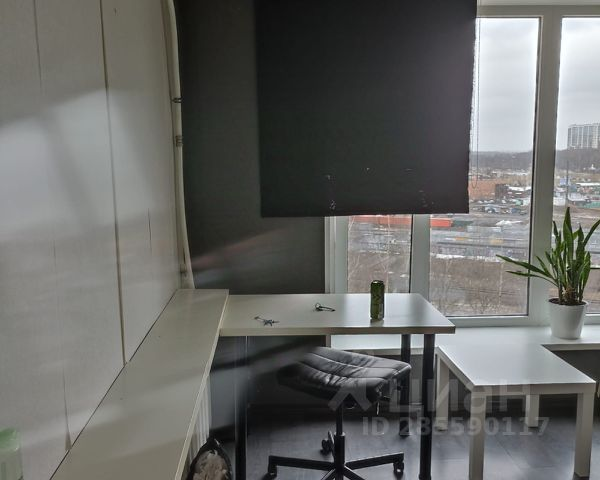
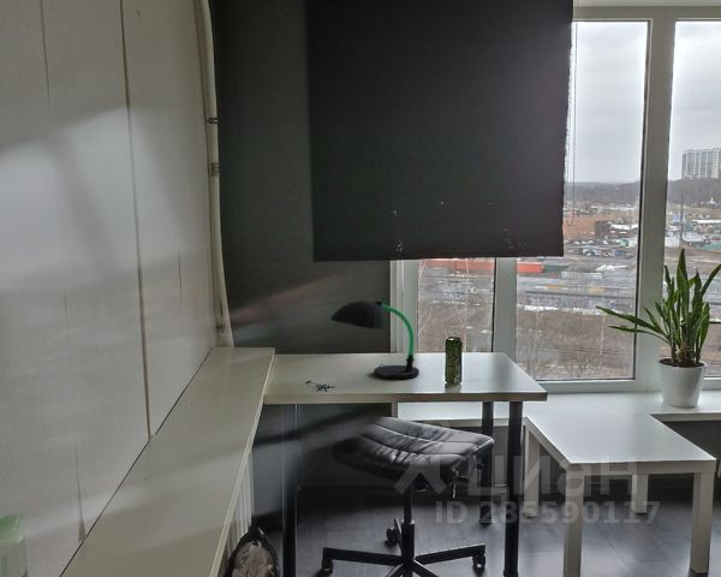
+ desk lamp (375, 328)
